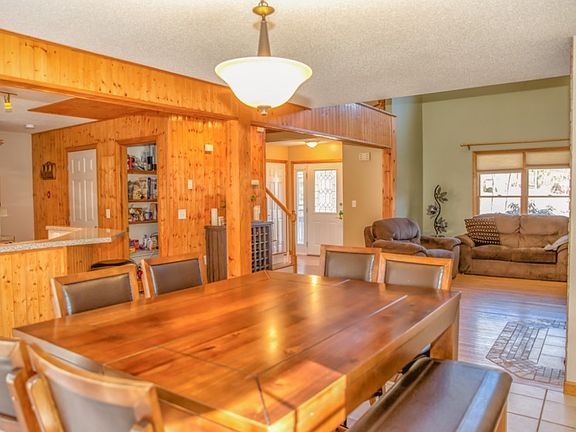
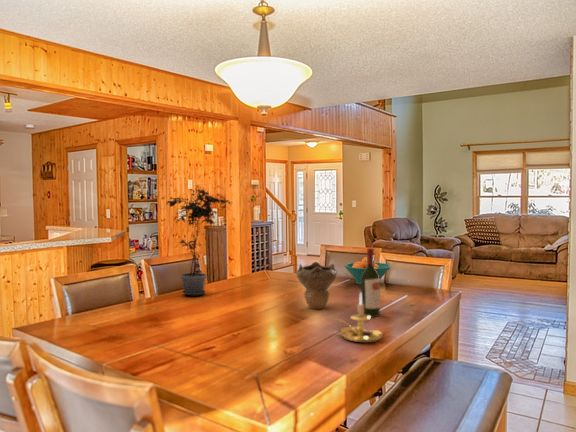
+ potted plant (195, 239)
+ candle holder (357, 314)
+ decorative bowl (316, 286)
+ wine bottle (370, 281)
+ fruit bowl (365, 268)
